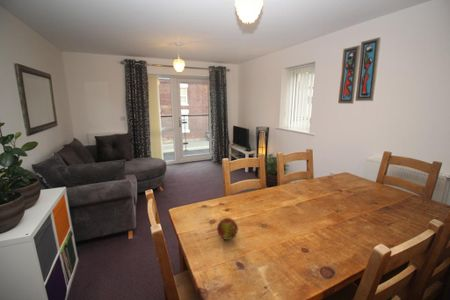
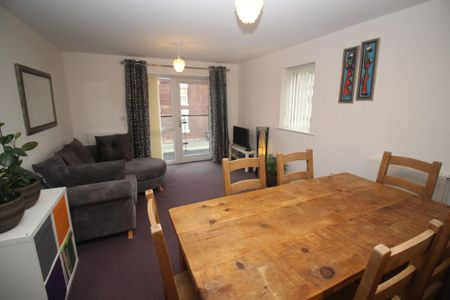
- fruit (228, 229)
